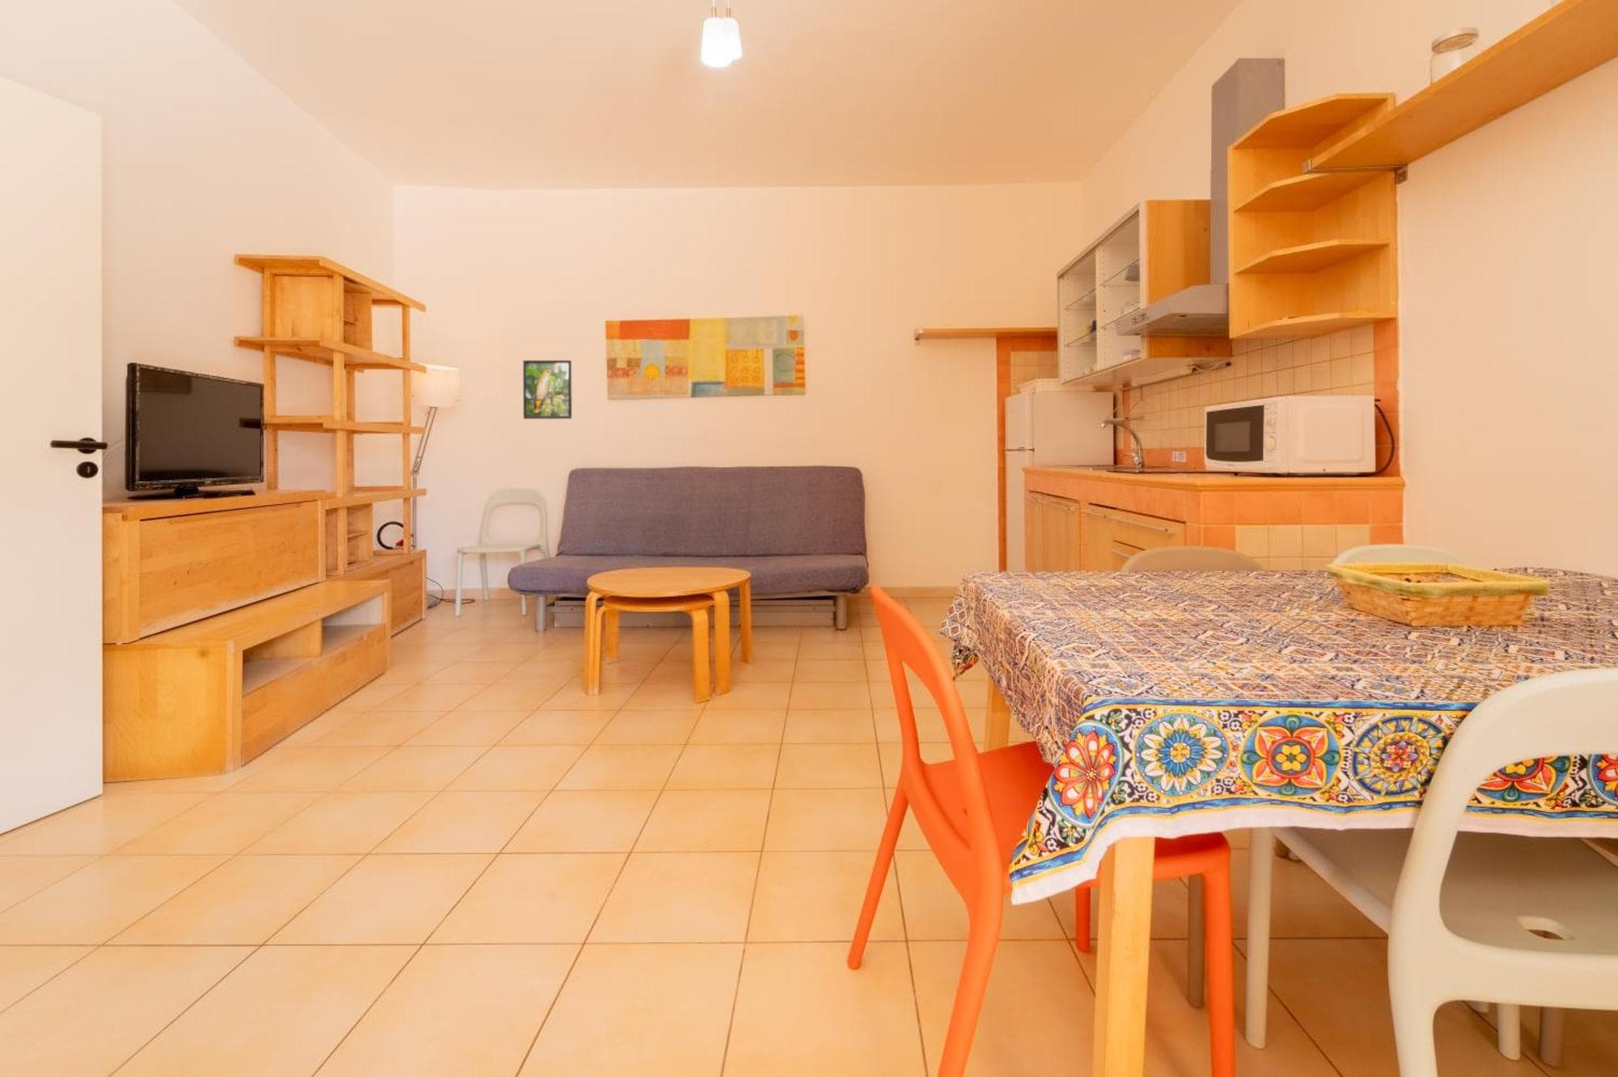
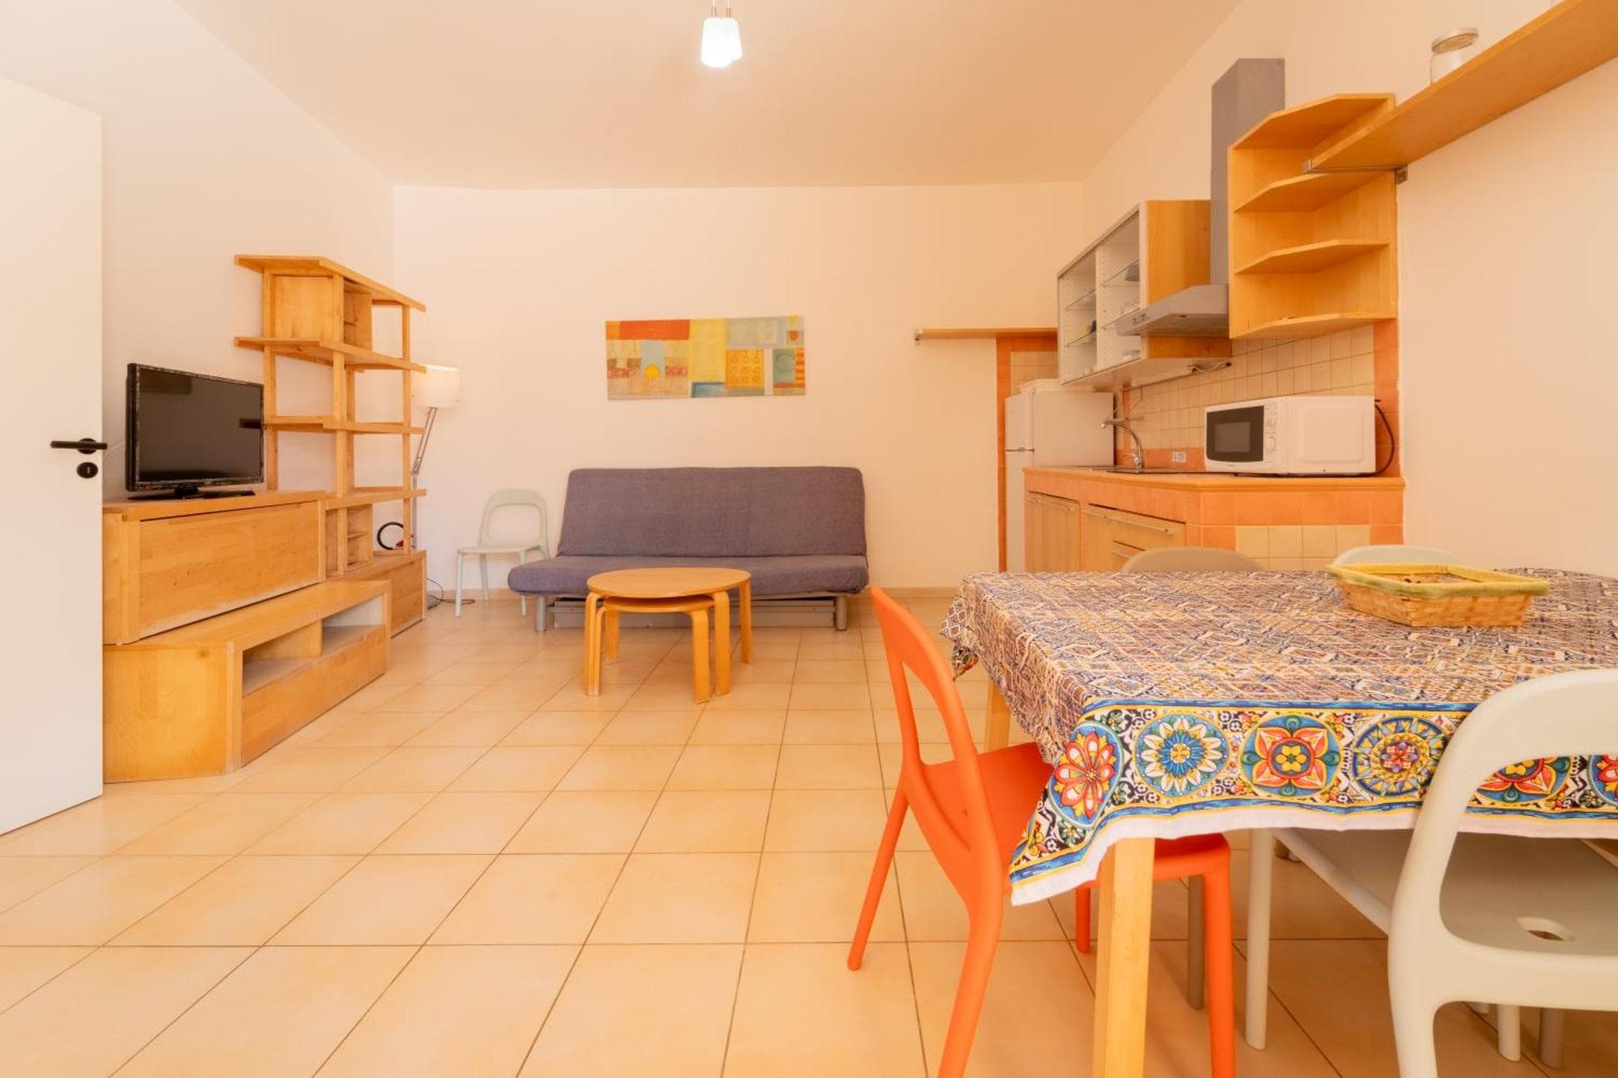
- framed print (547, 389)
